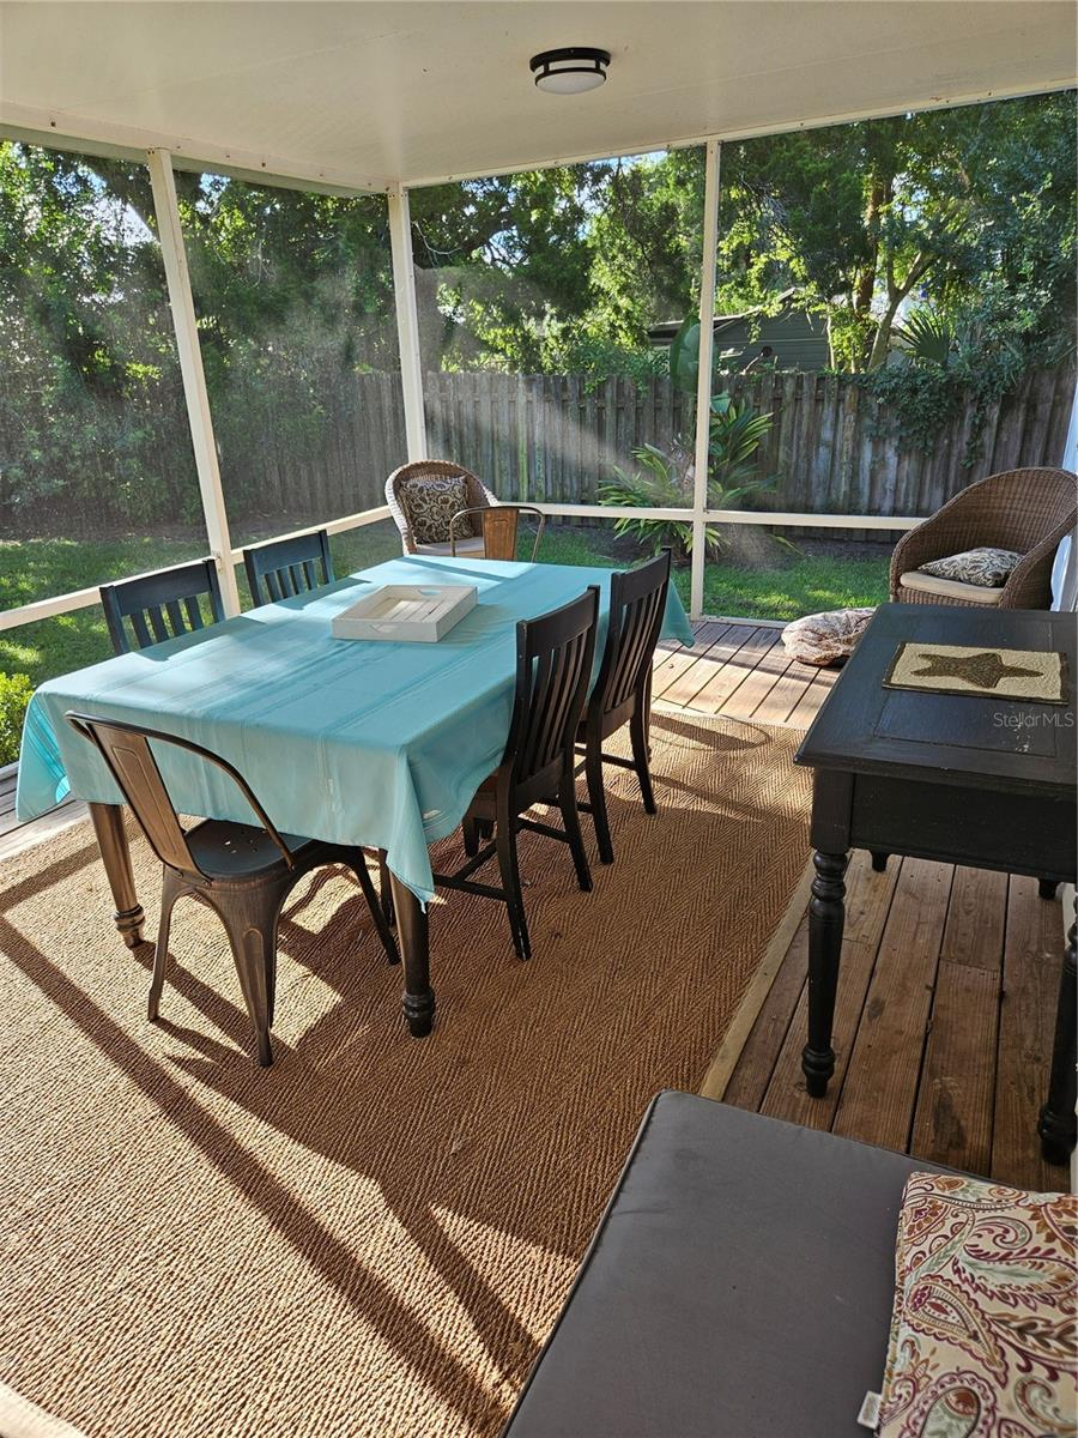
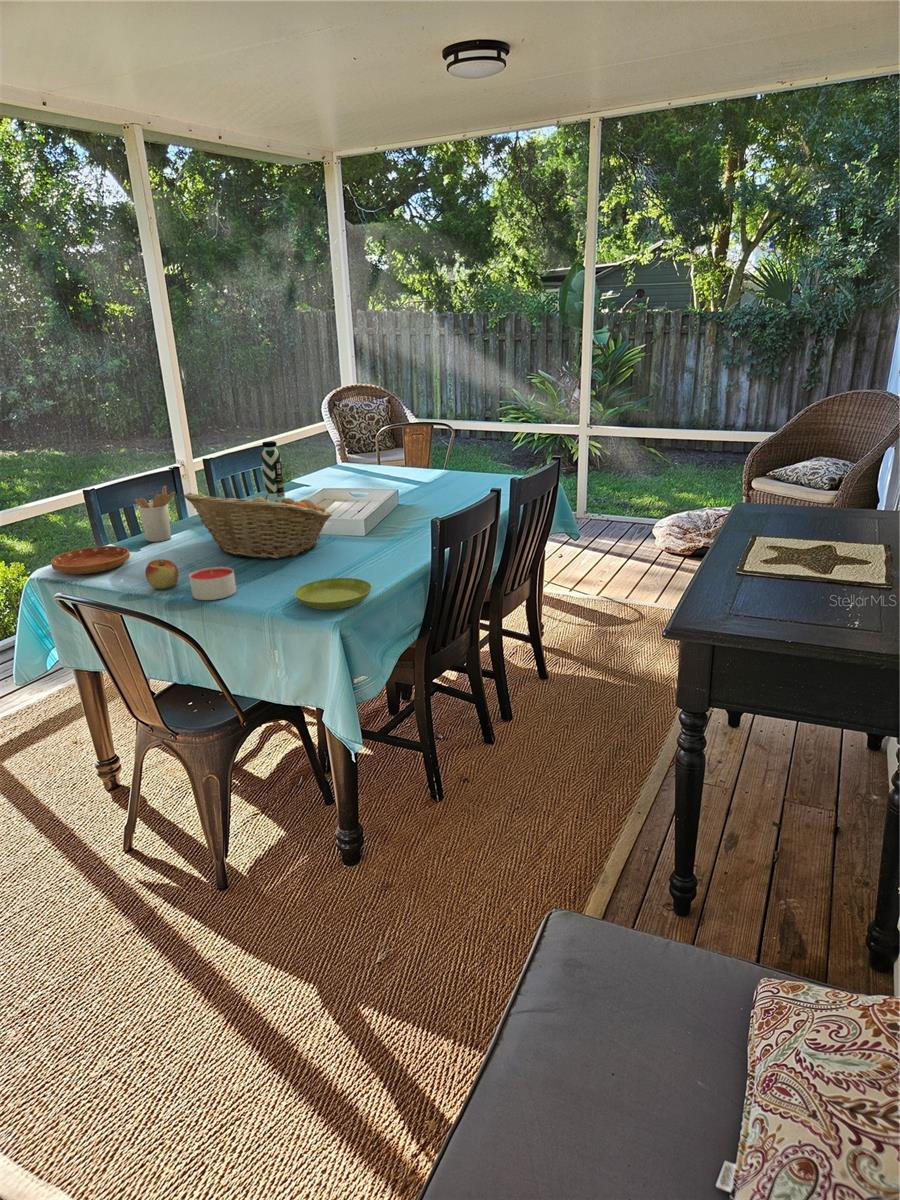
+ saucer (91, 560)
+ apple (162, 573)
+ saucer (333, 594)
+ candle (213, 582)
+ fruit basket (259, 517)
+ water bottle (272, 473)
+ utensil holder (159, 514)
